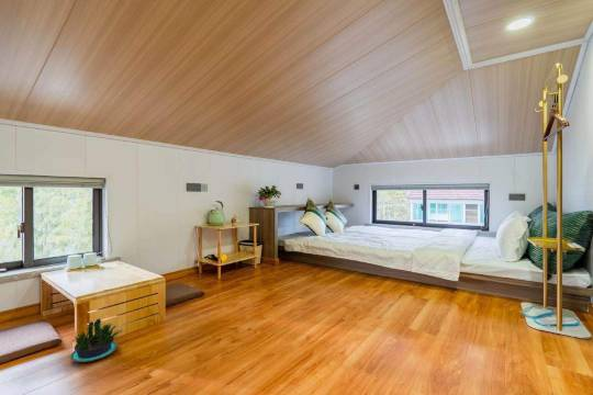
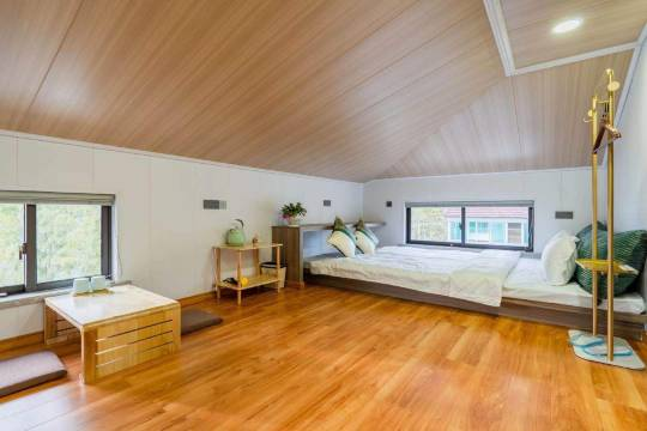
- potted plant (98, 337)
